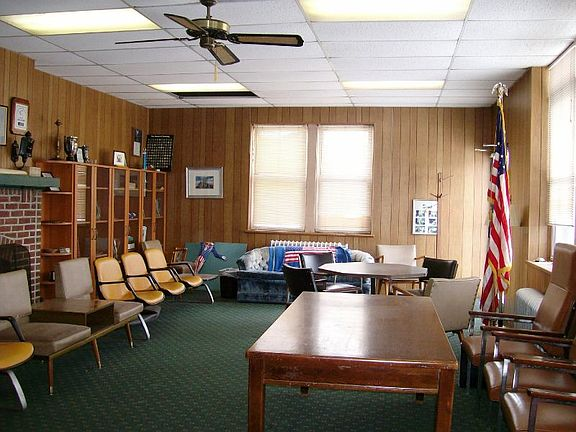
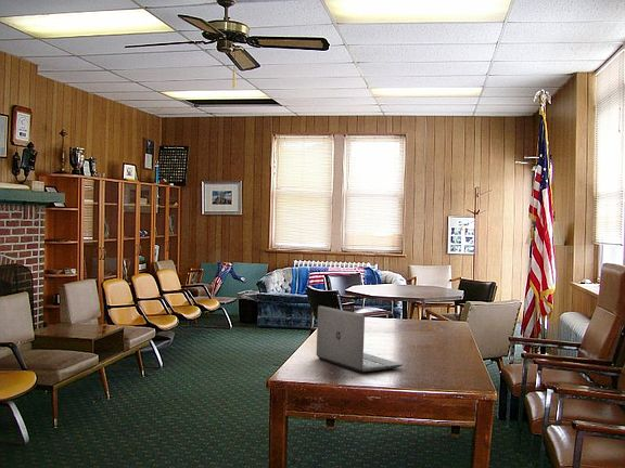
+ laptop (359, 336)
